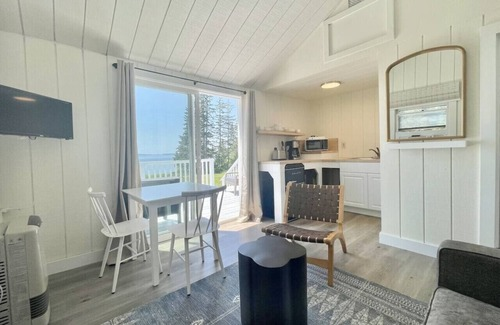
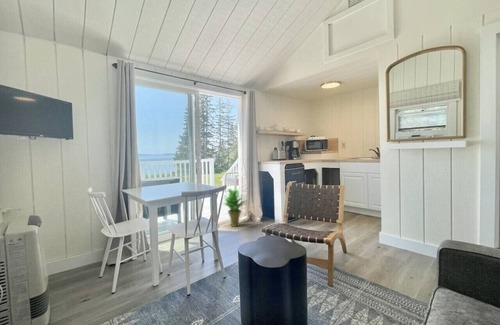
+ potted plant (234, 206)
